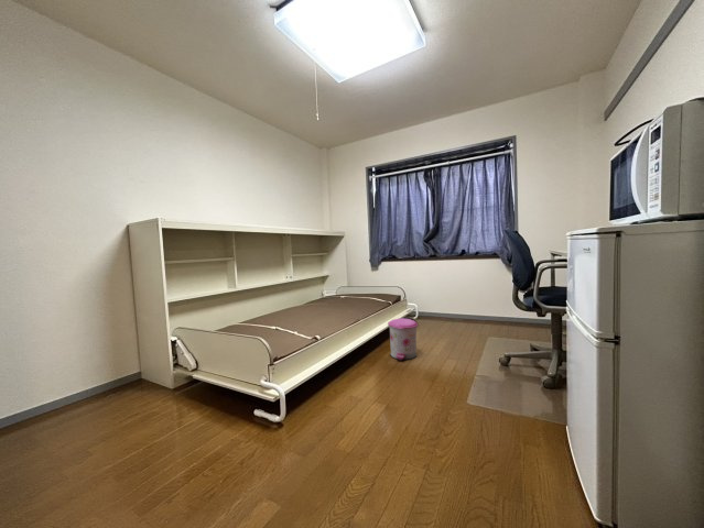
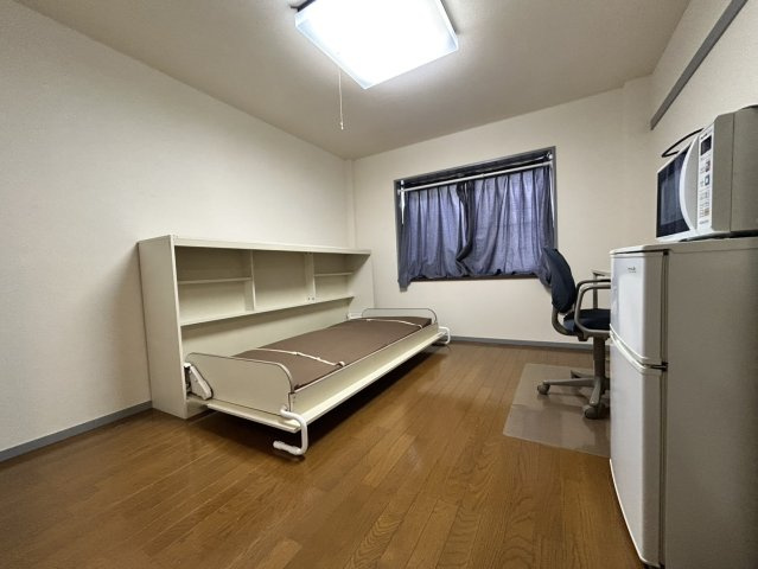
- trash can (403, 338)
